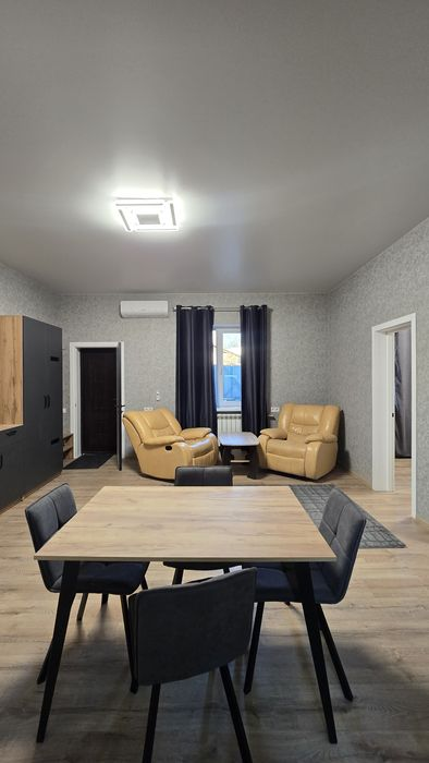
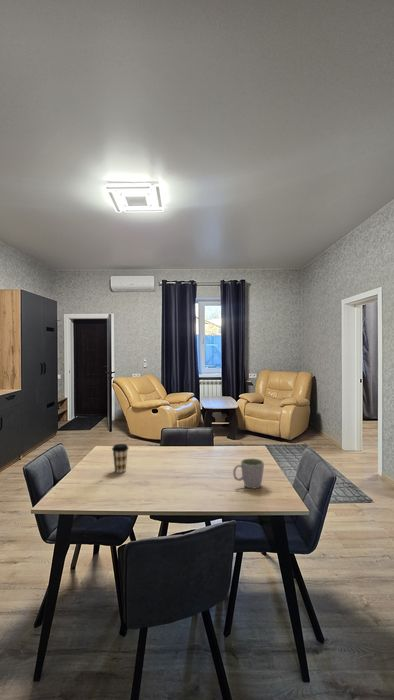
+ mug (248, 473)
+ coffee cup (120, 458)
